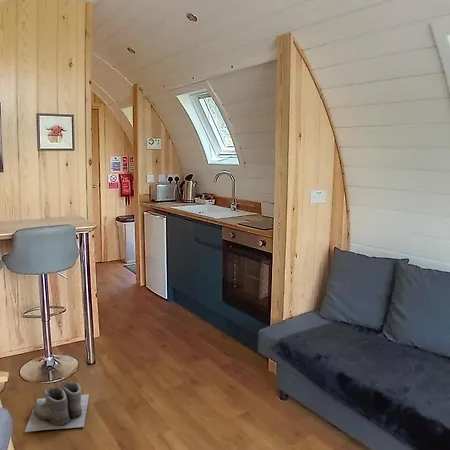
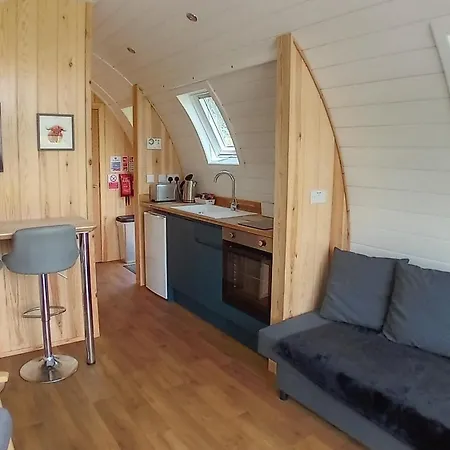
- boots (58, 397)
